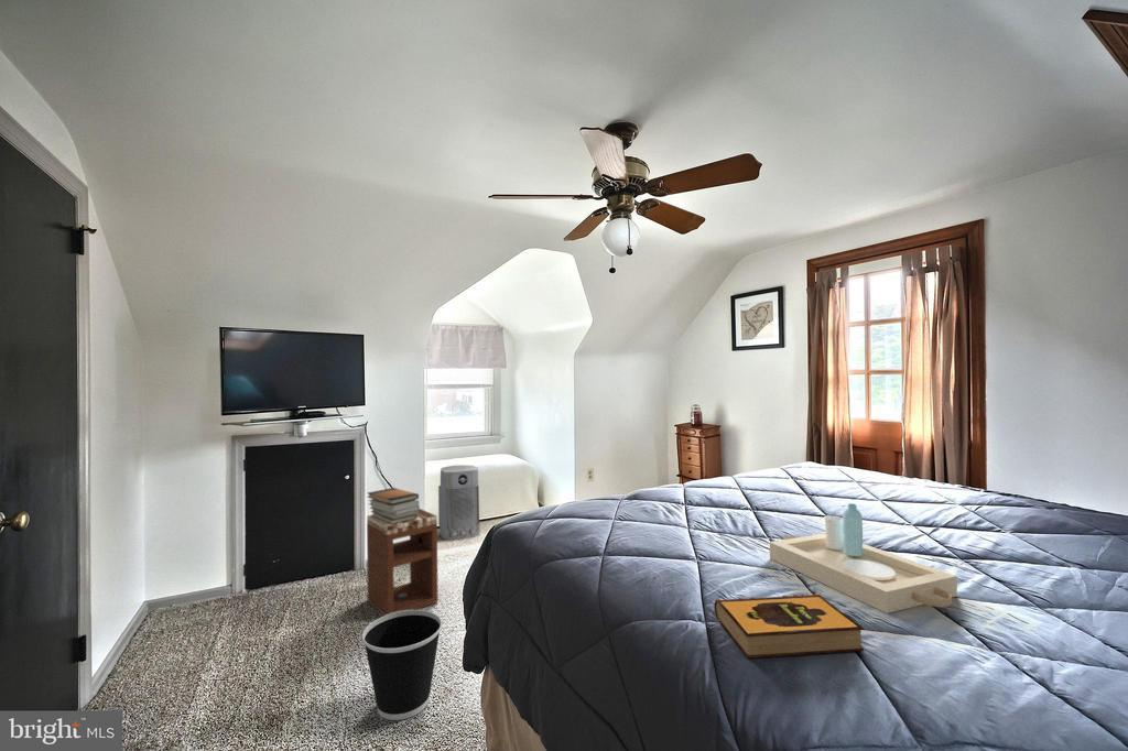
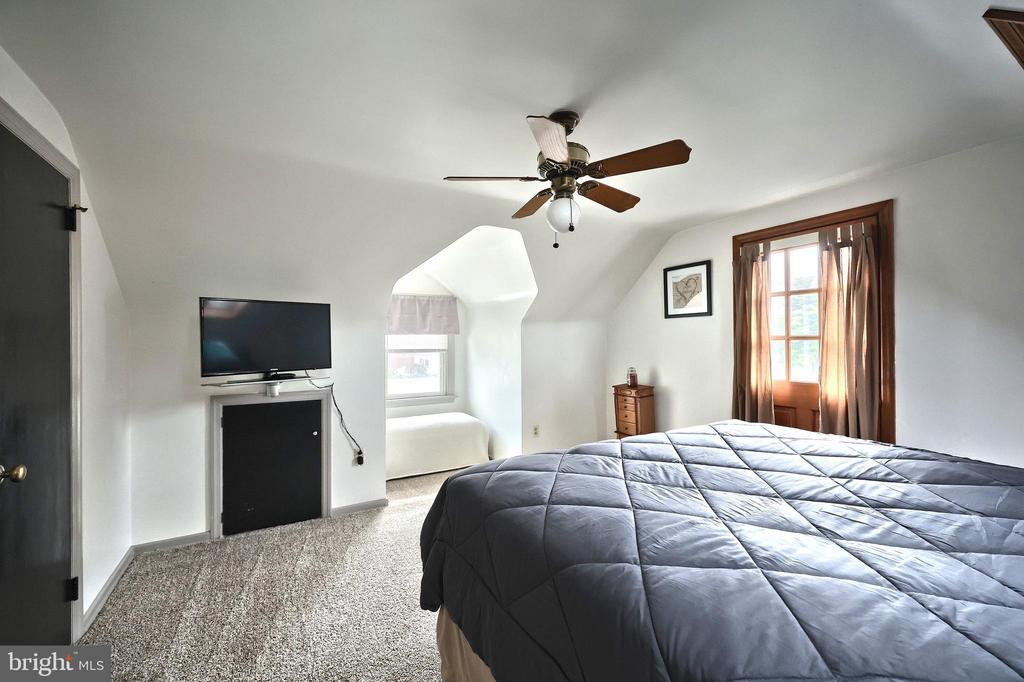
- book stack (393, 504)
- hardback book (783, 621)
- wastebasket (403, 665)
- nightstand (402, 558)
- air purifier (459, 500)
- serving tray (854, 543)
